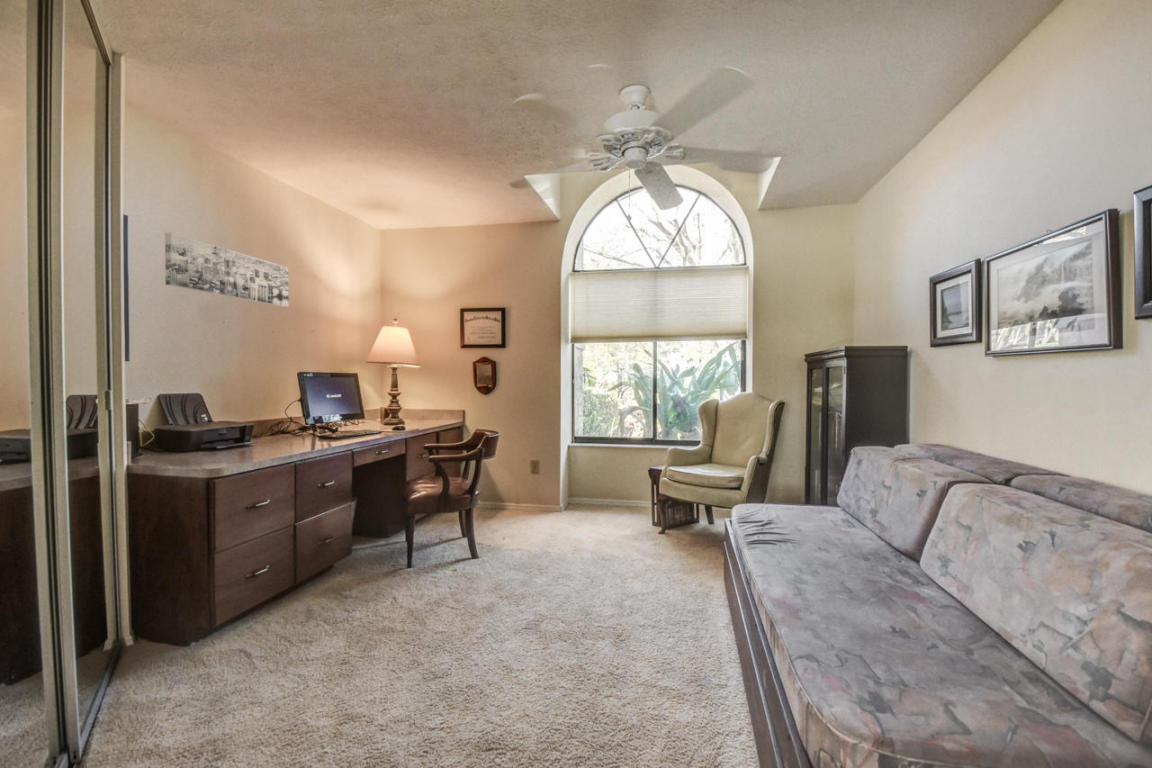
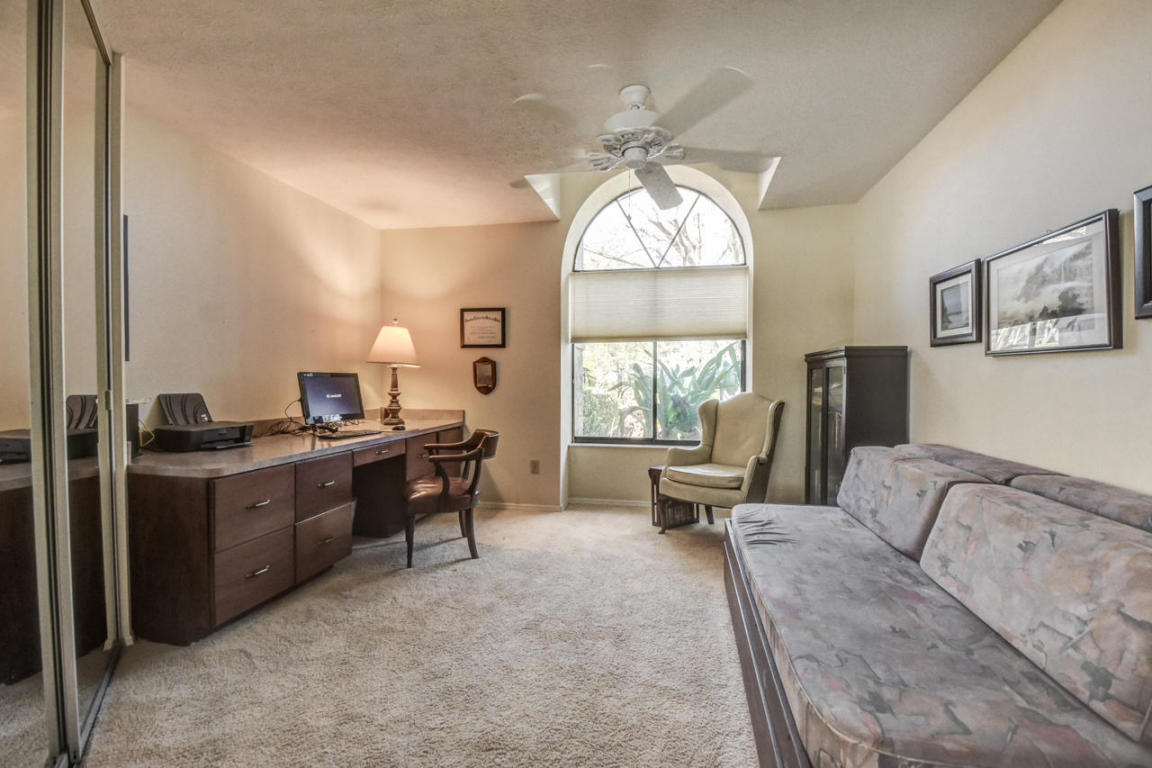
- wall art (235, 274)
